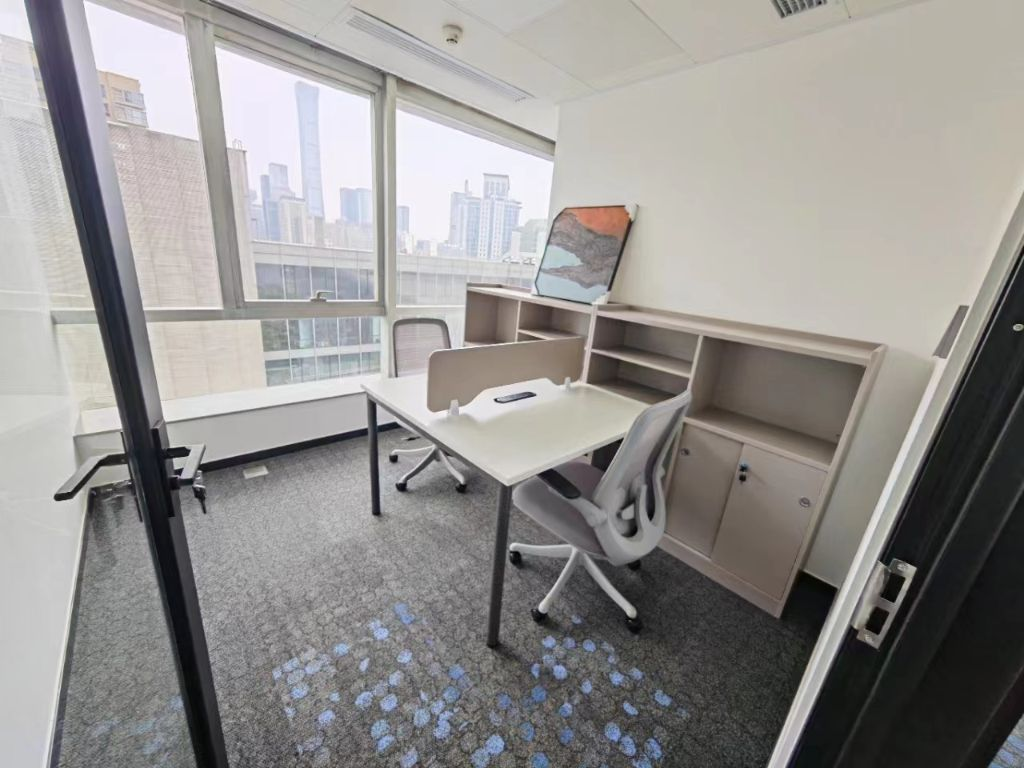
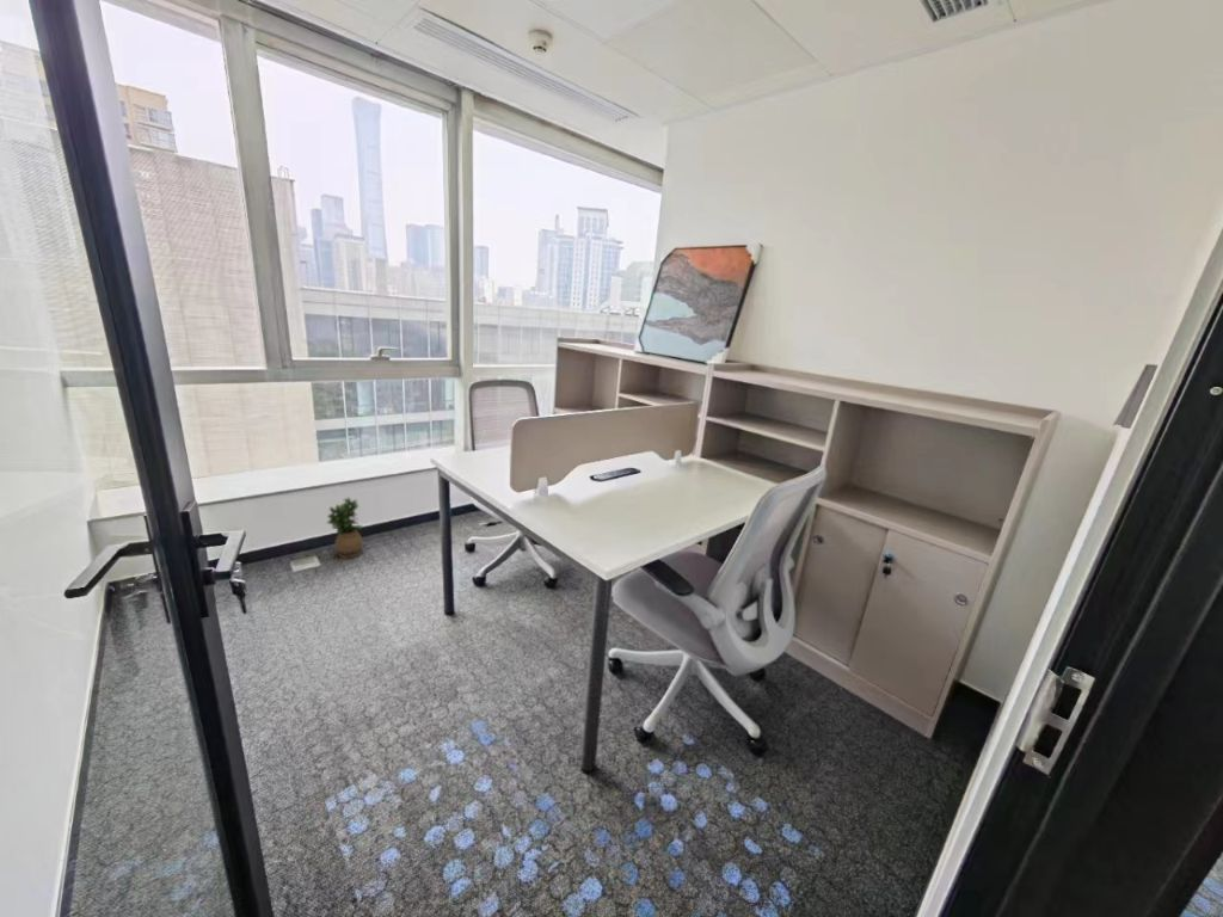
+ potted plant (343, 527)
